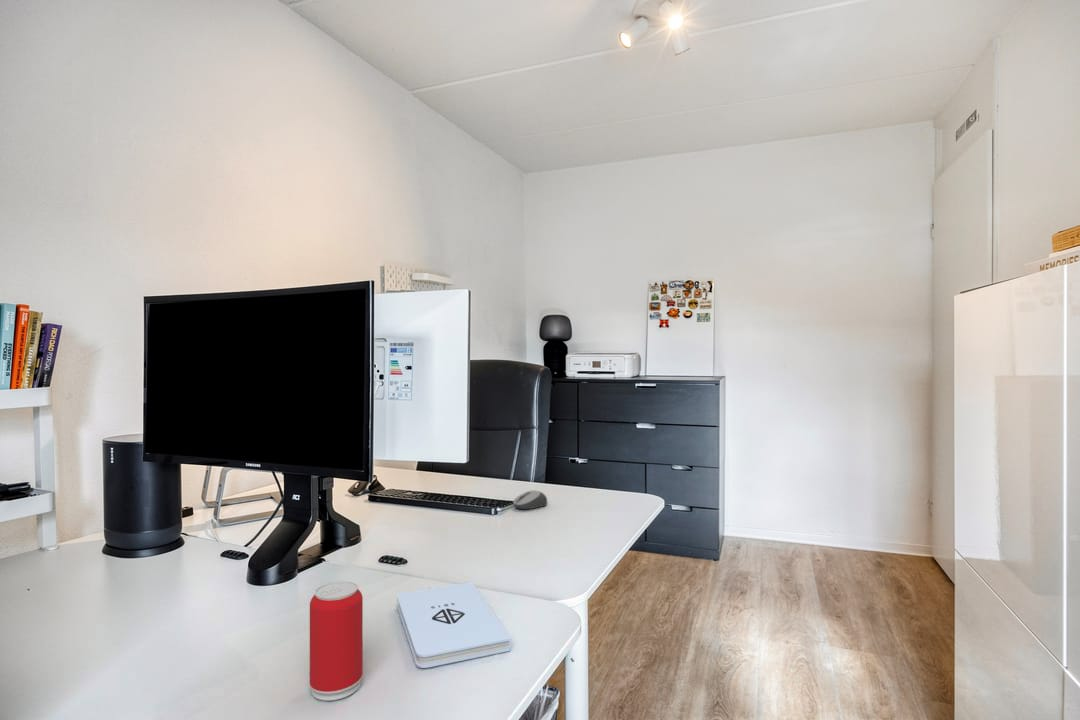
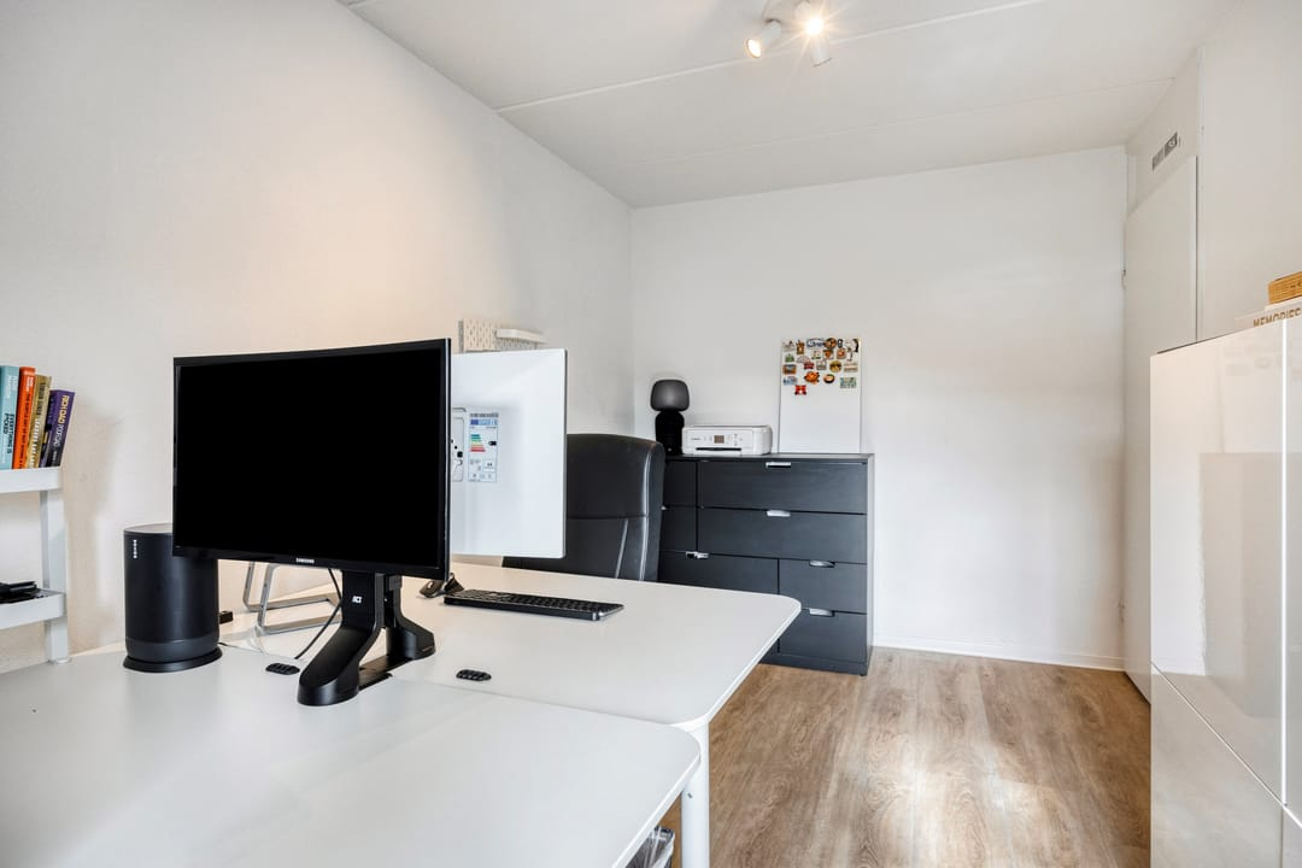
- beverage can (336, 637)
- notepad (448, 619)
- computer mouse (530, 499)
